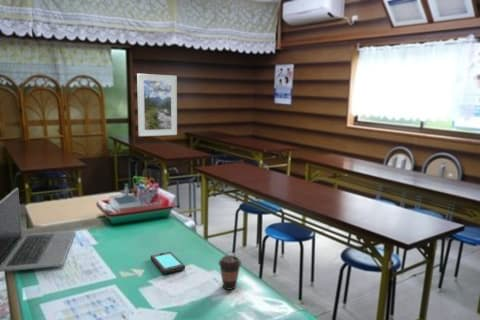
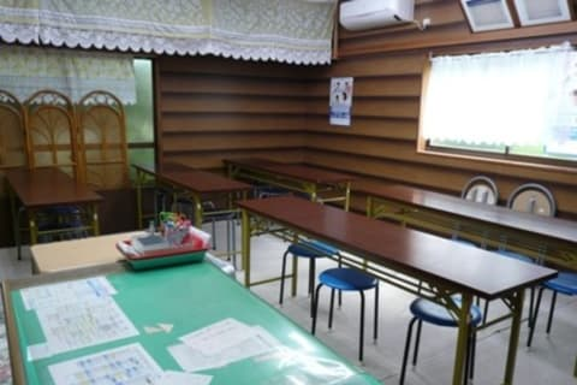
- smartphone (167, 262)
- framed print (157, 105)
- laptop (37, 233)
- coffee cup (229, 272)
